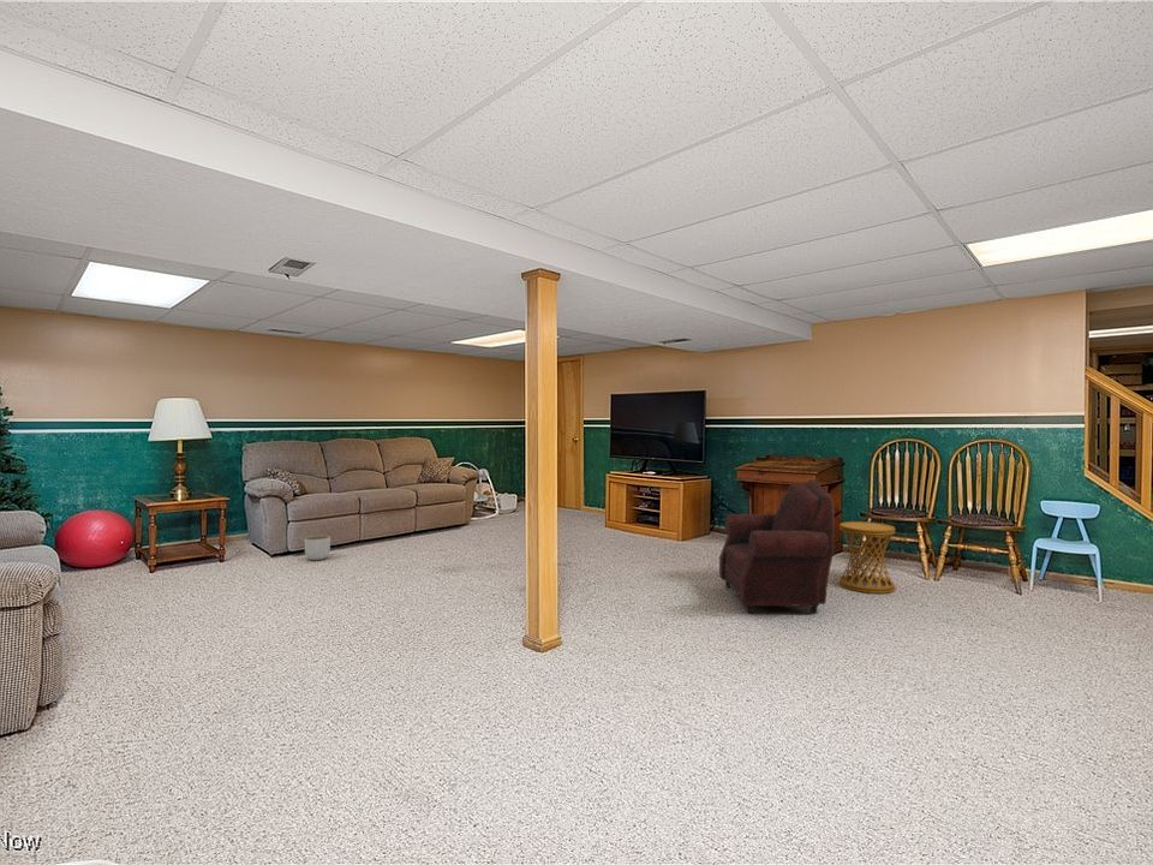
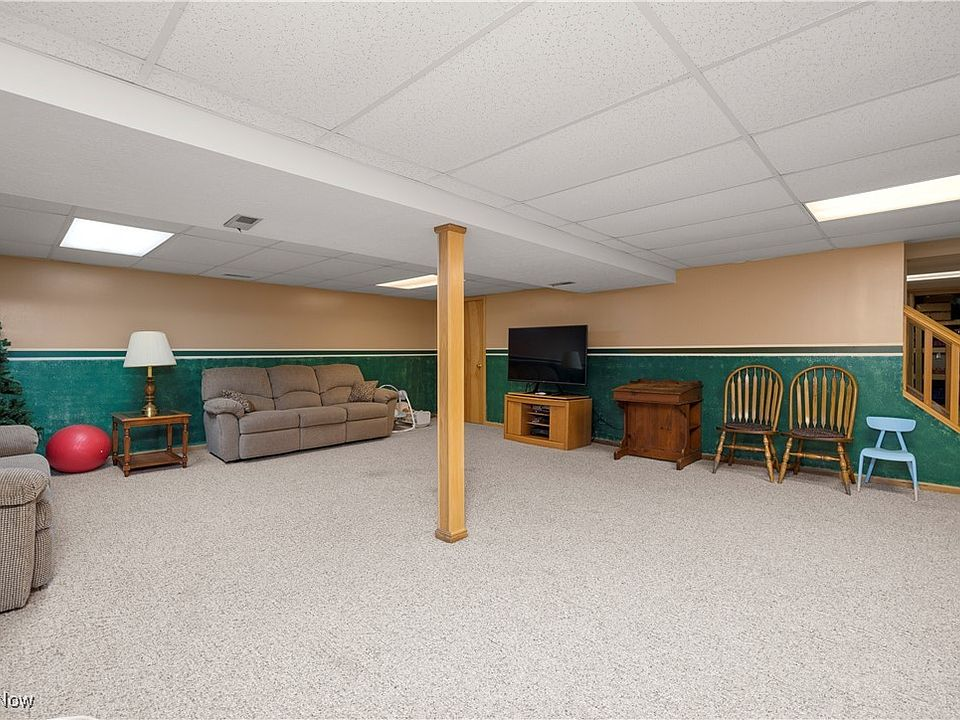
- side table (866, 555)
- planter (317, 548)
- armchair (772, 538)
